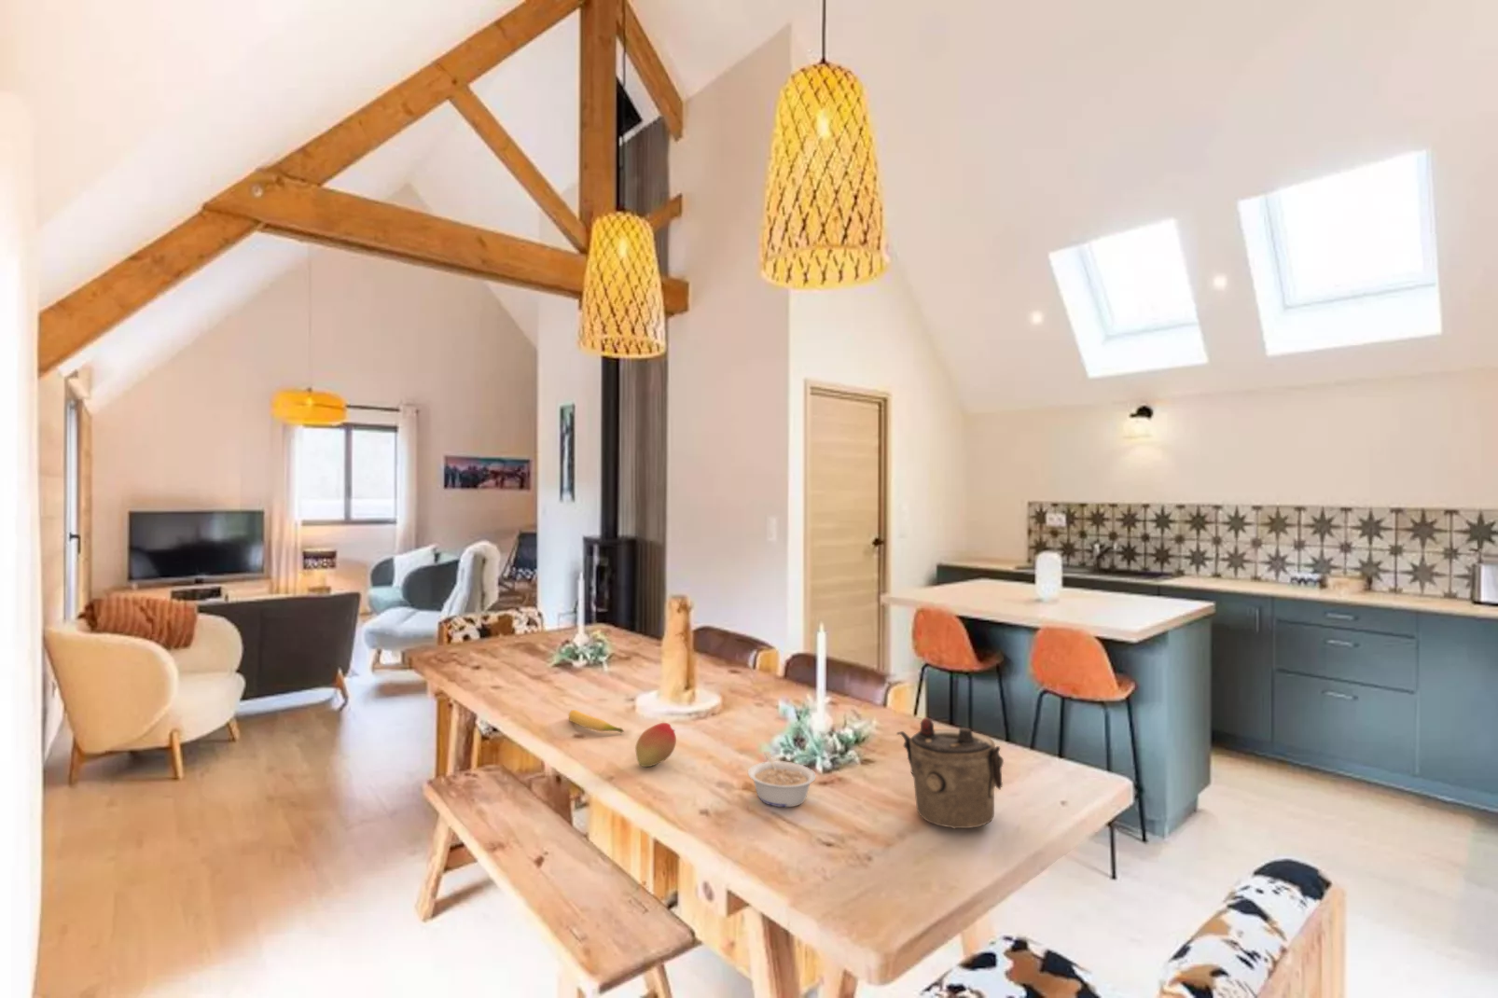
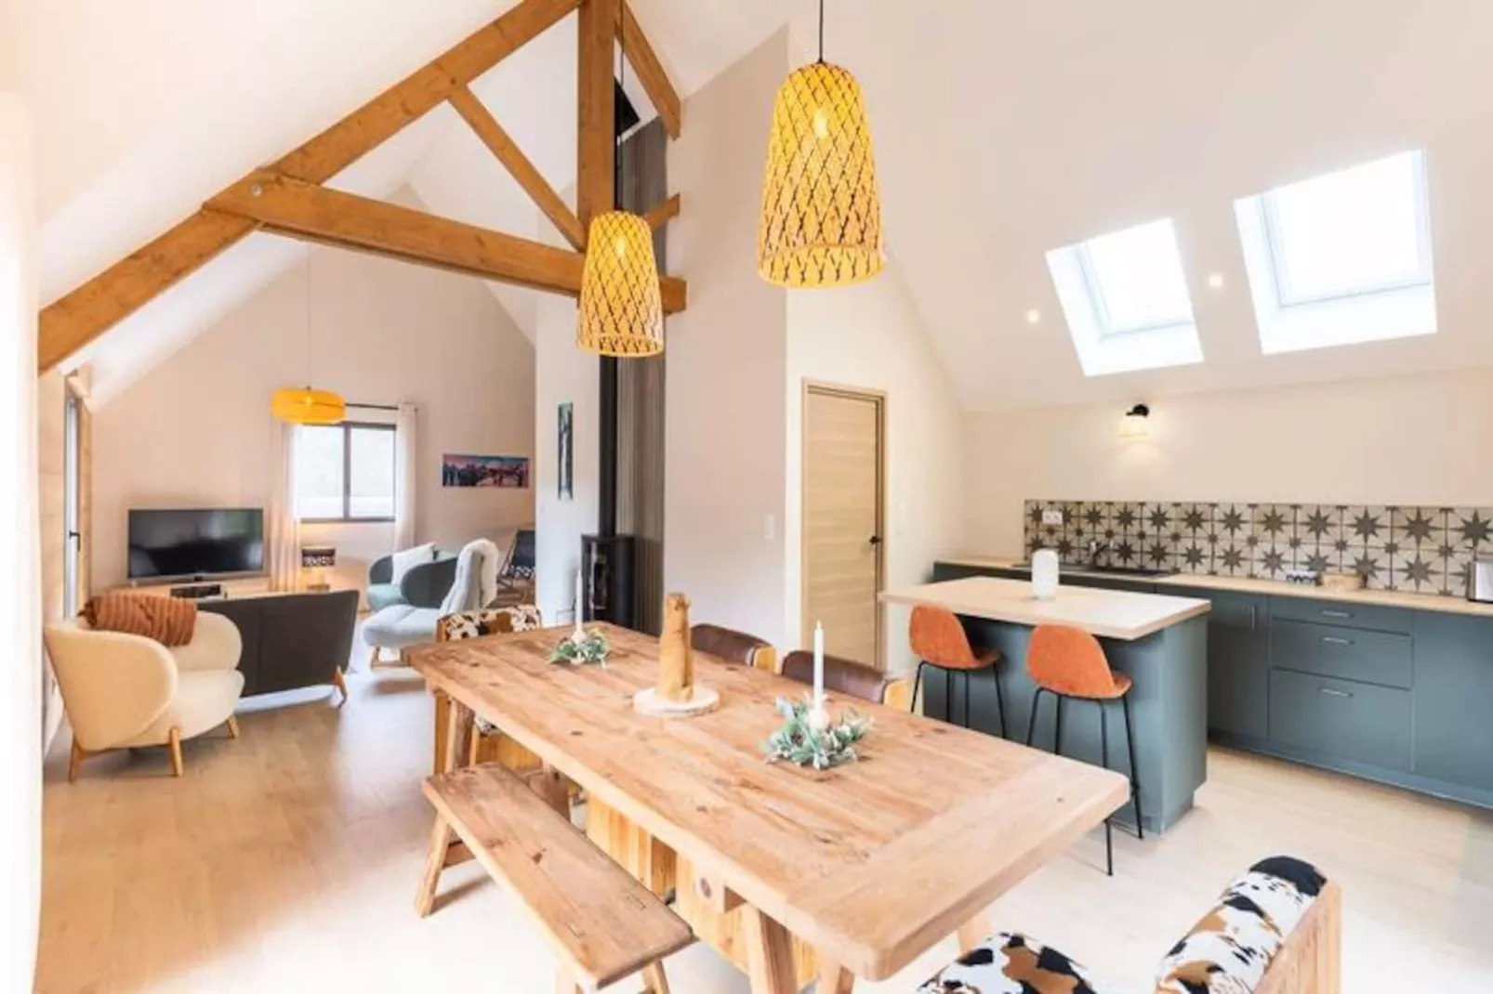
- fruit (657, 743)
- legume (779, 782)
- teapot (949, 769)
- banana (590, 720)
